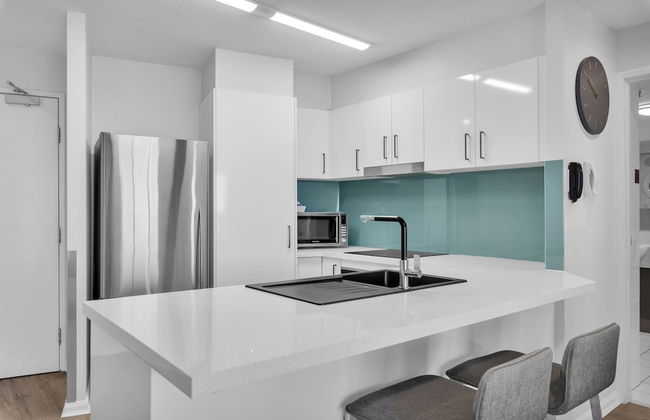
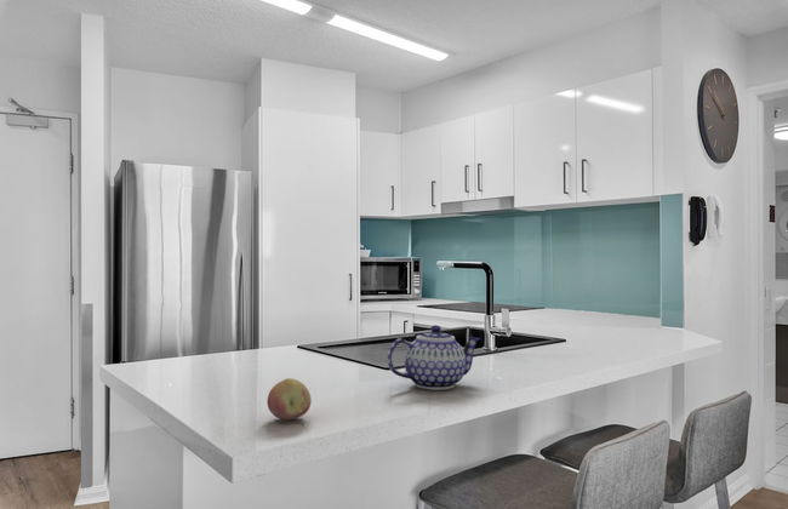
+ teapot (435, 355)
+ fruit (289, 399)
